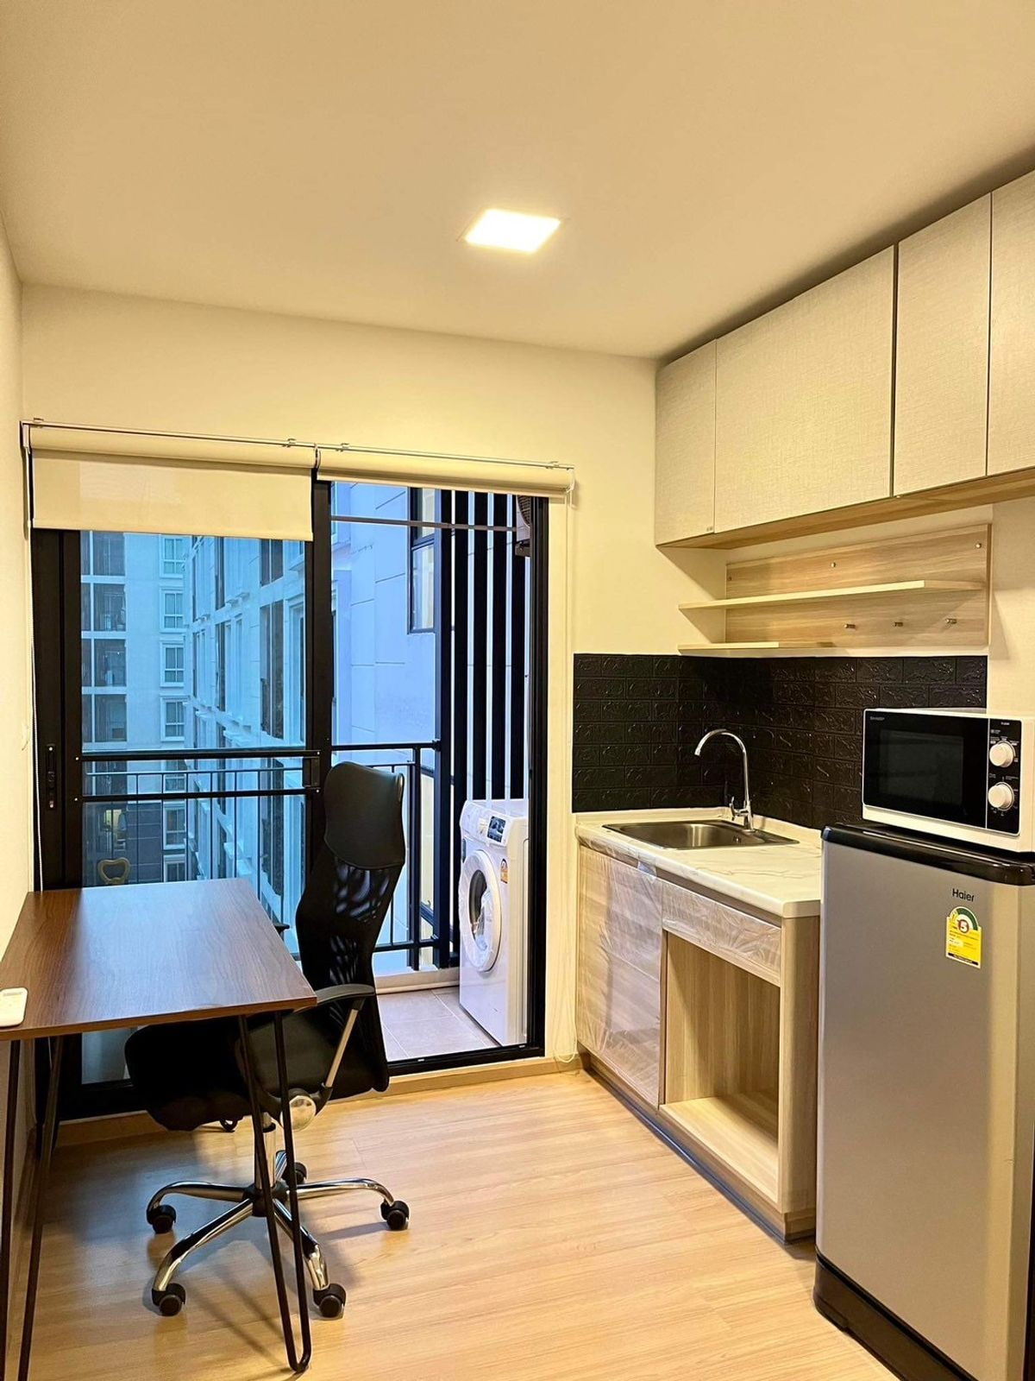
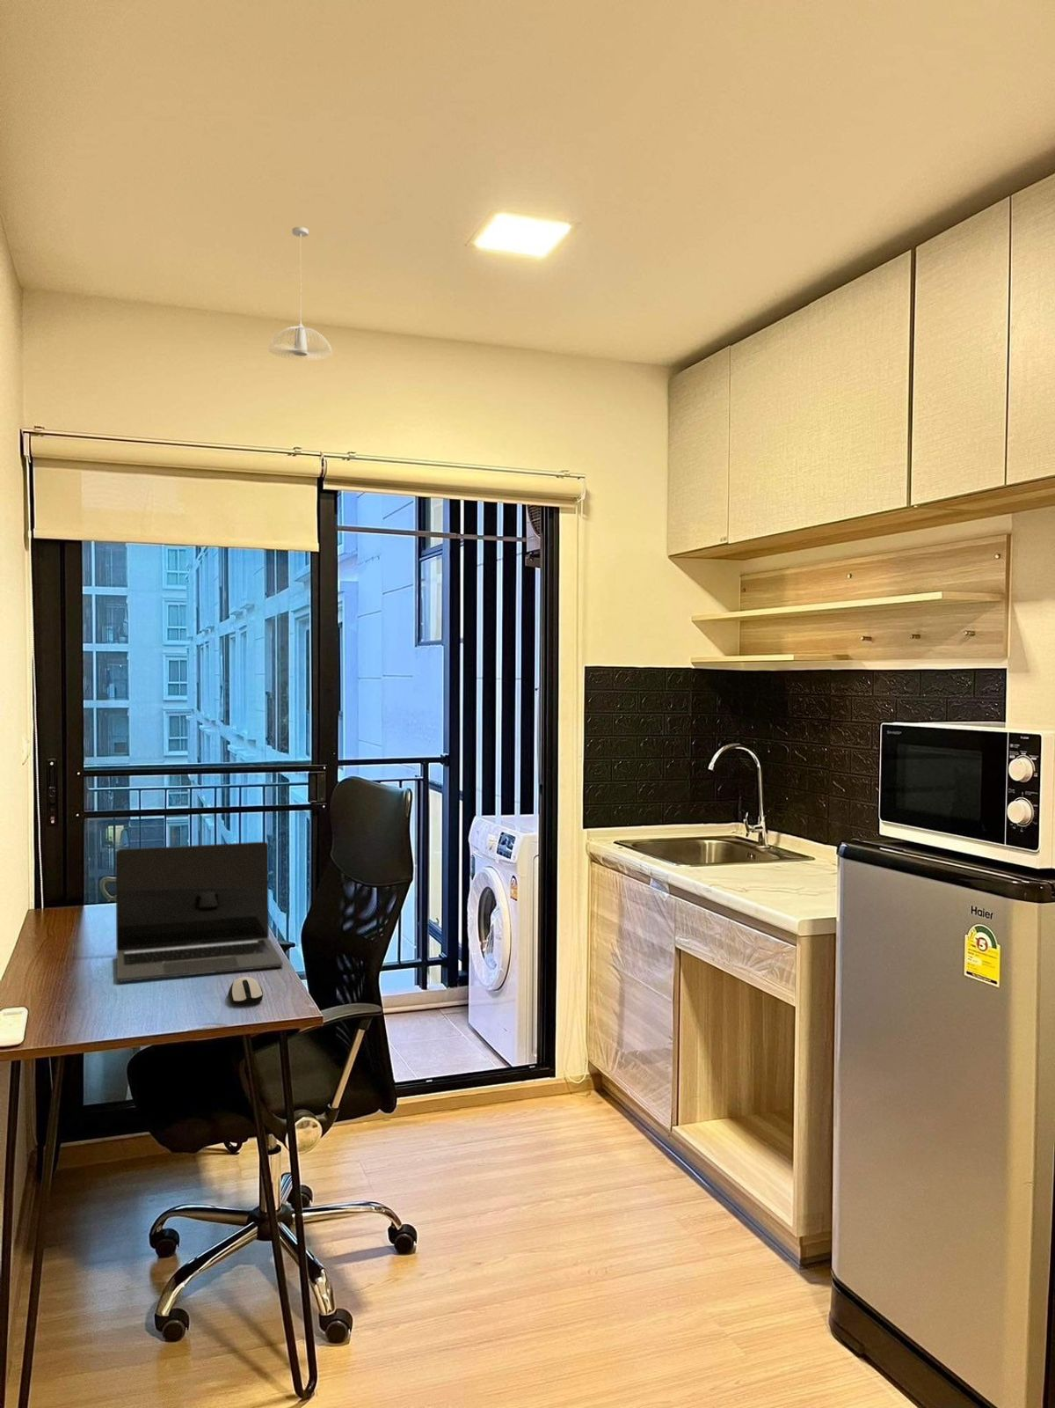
+ pendant light (300, 289)
+ laptop (197, 907)
+ computer mouse (245, 988)
